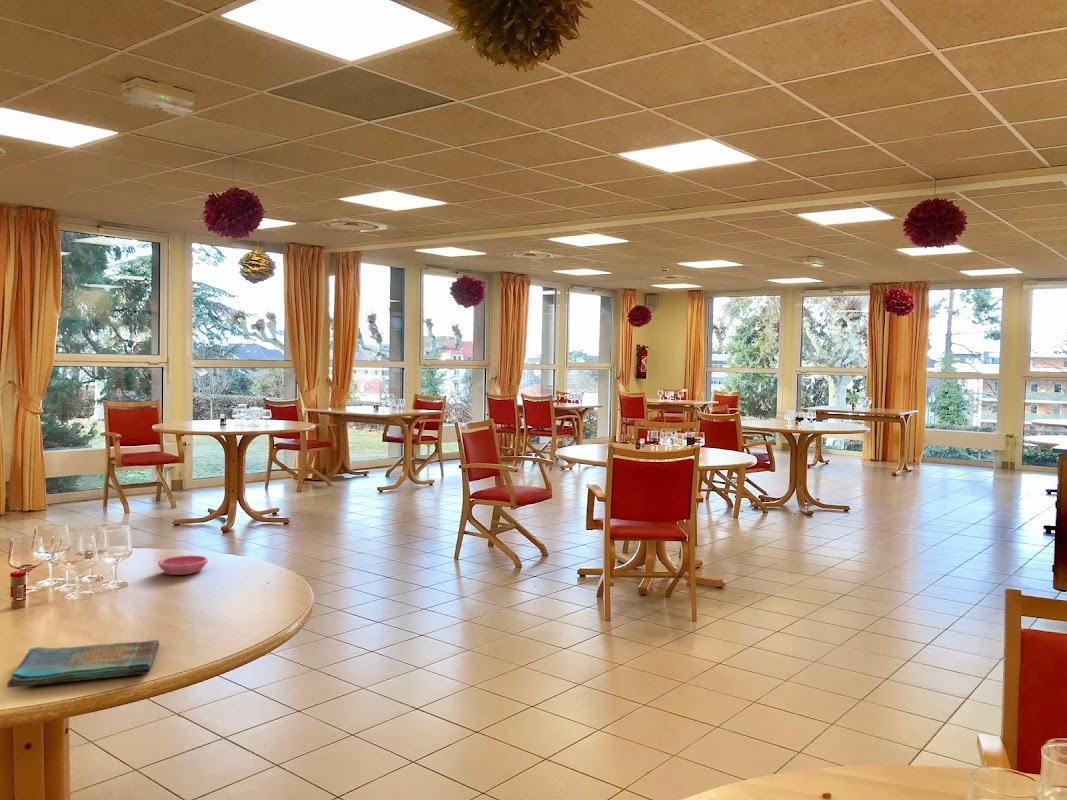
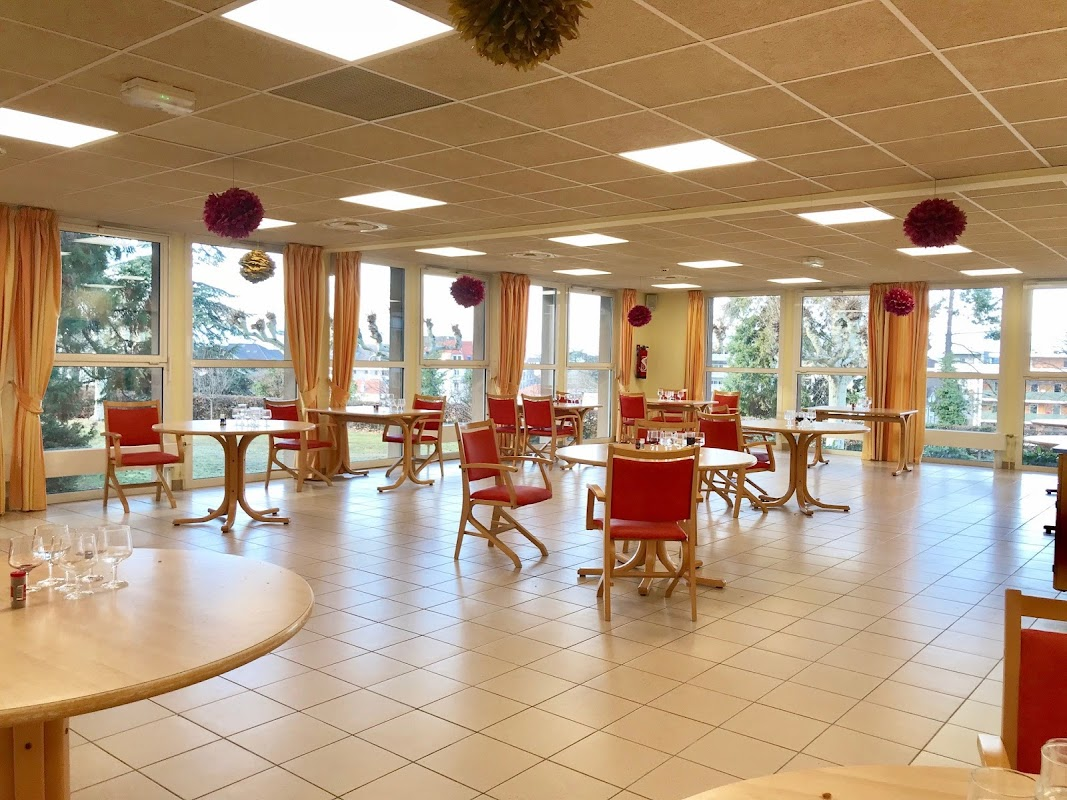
- saucer (183, 565)
- dish towel (88, 660)
